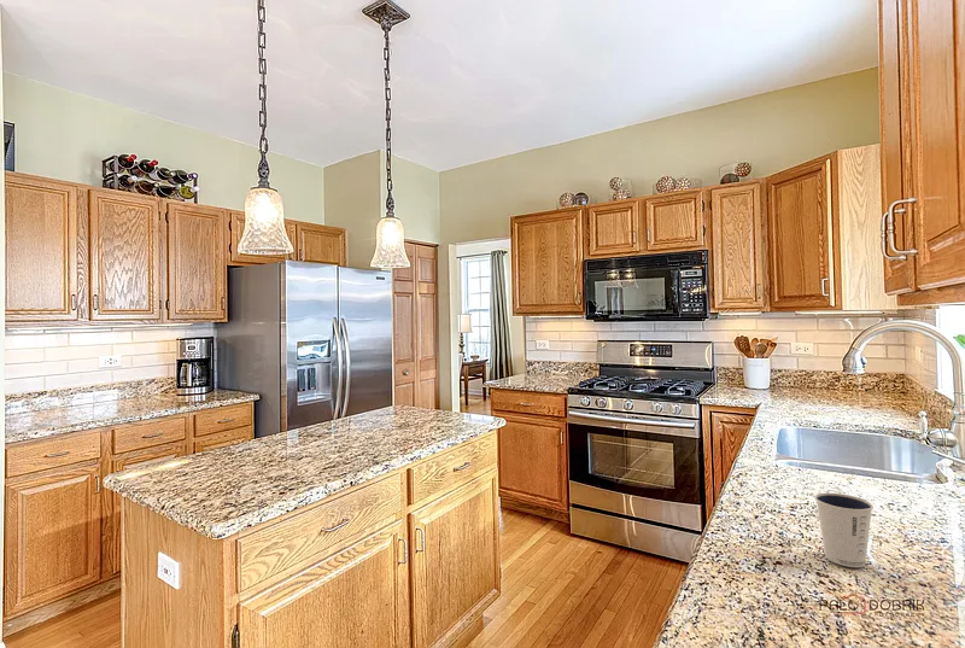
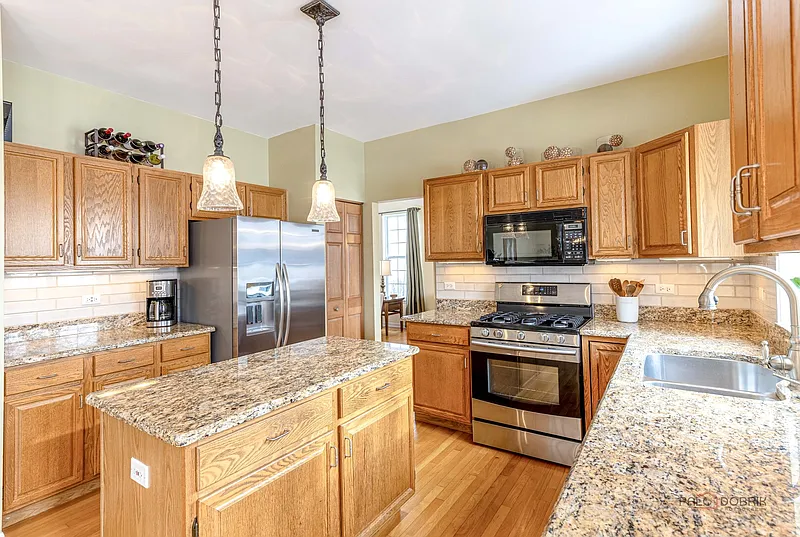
- dixie cup (843, 530)
